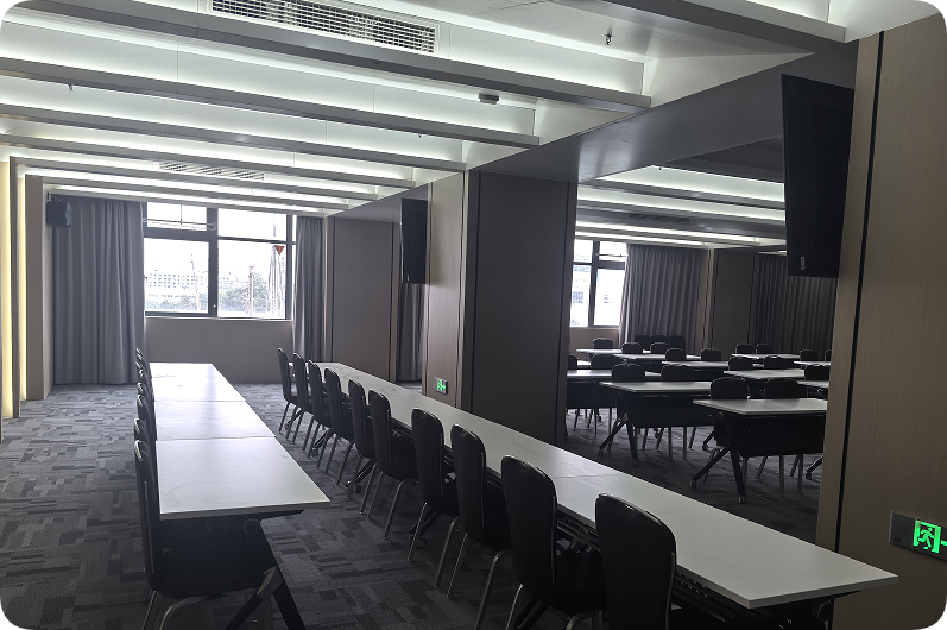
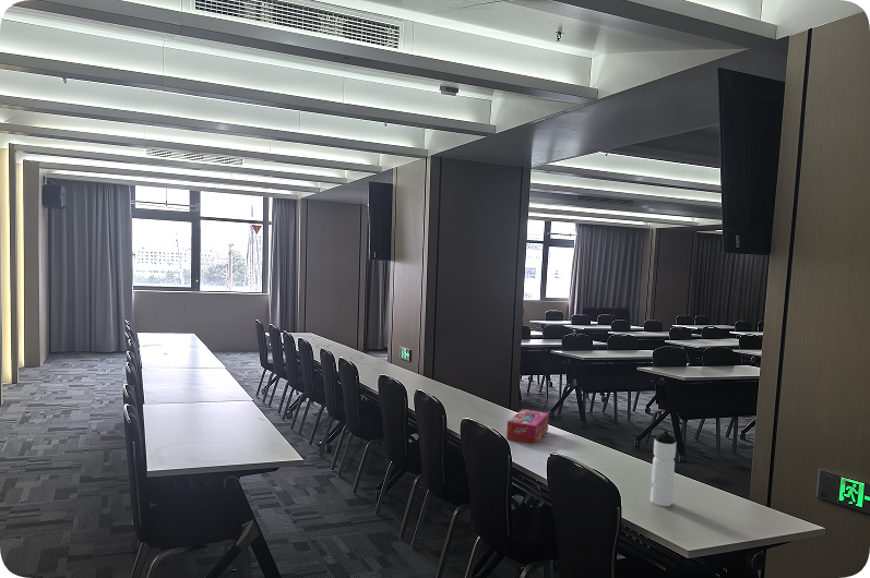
+ tissue box (527, 425)
+ water bottle (663, 467)
